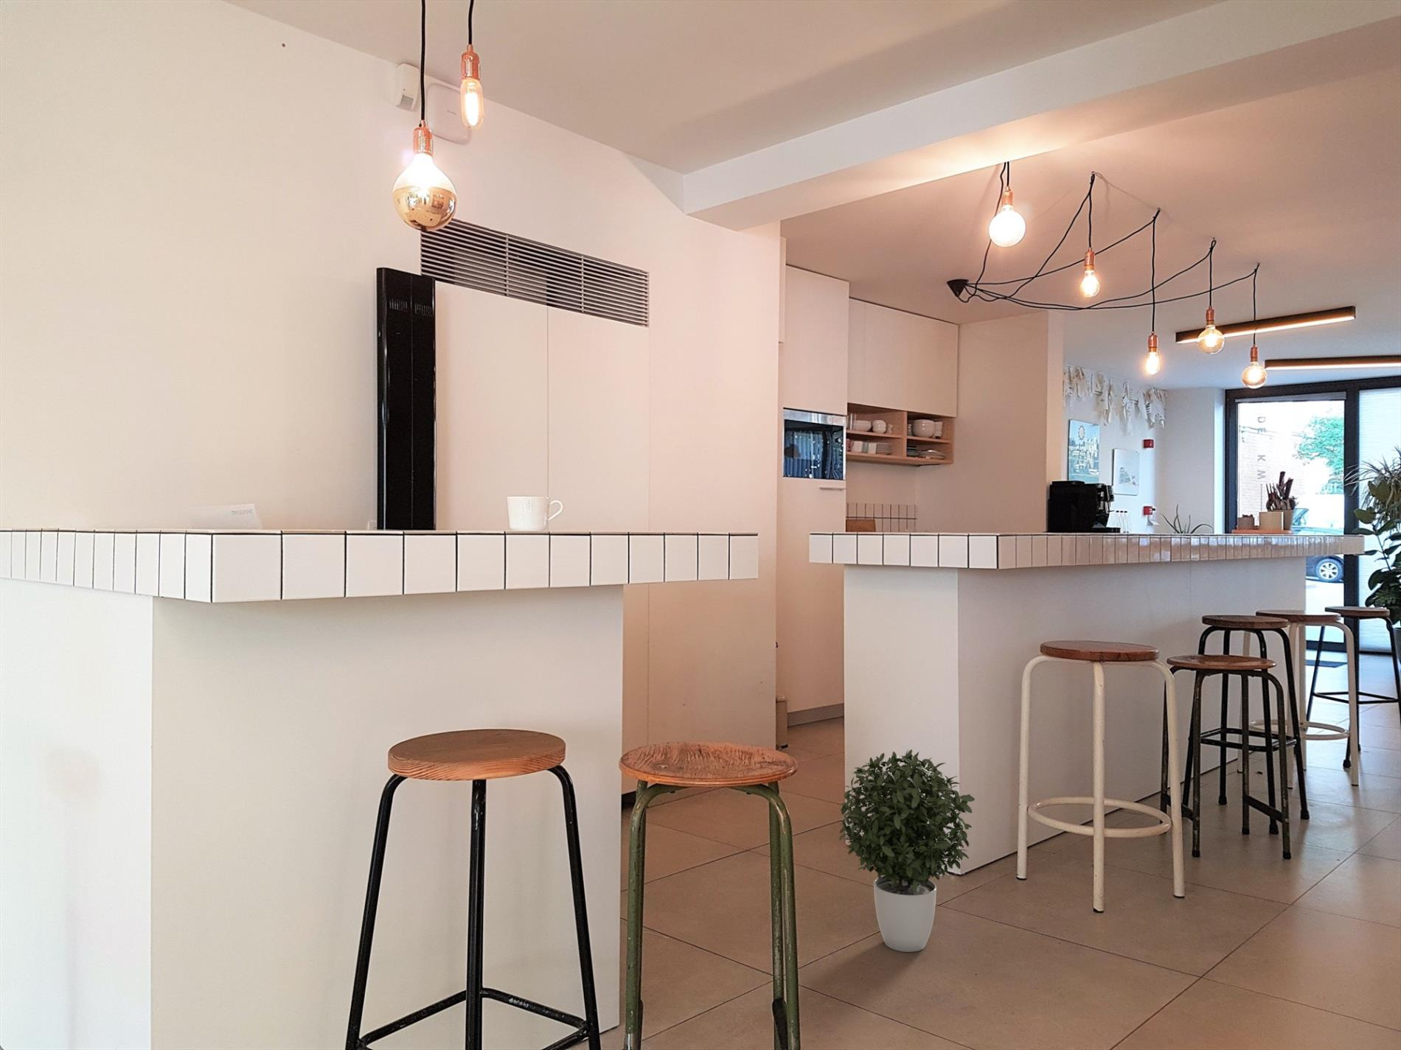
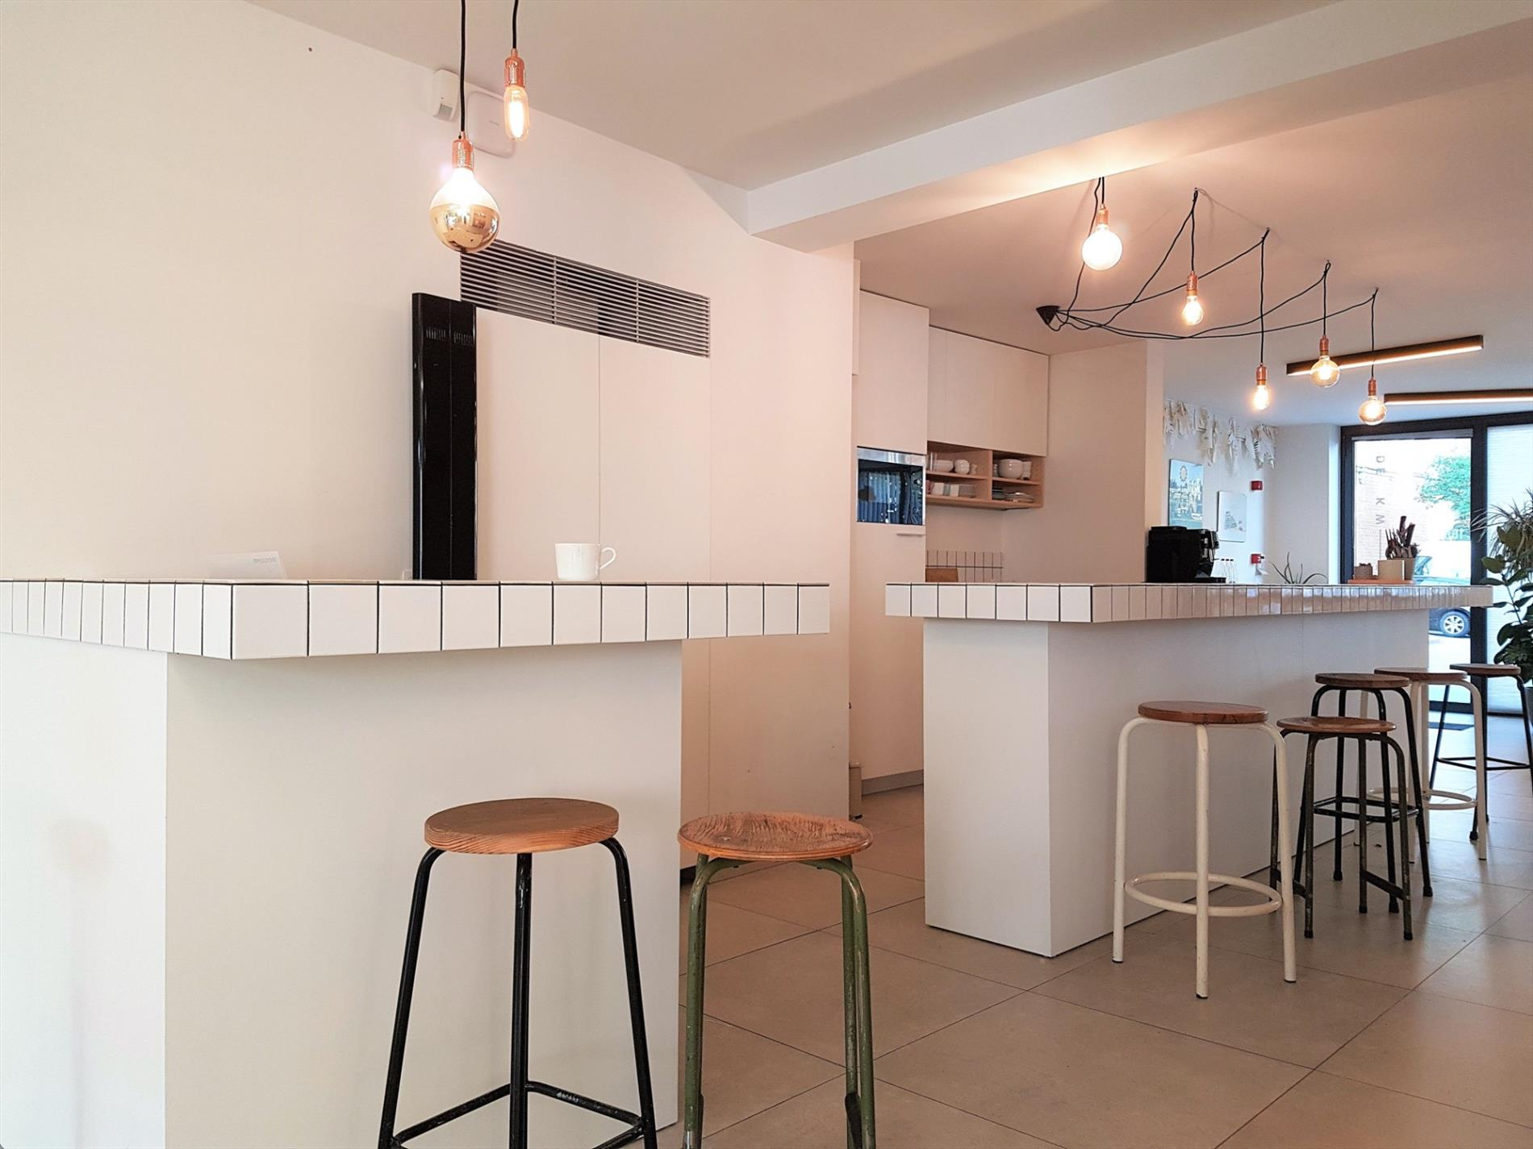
- potted plant (906, 847)
